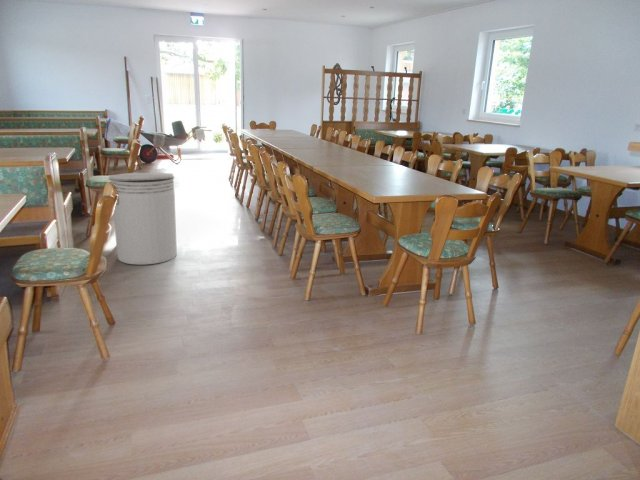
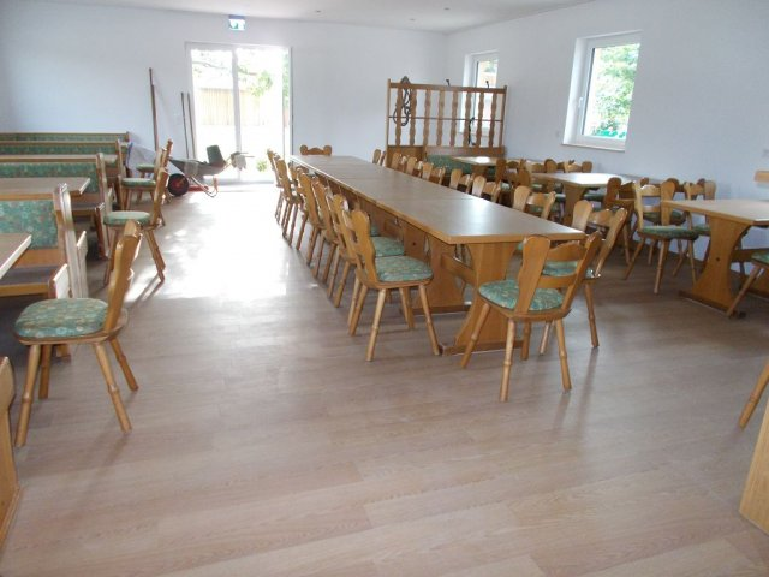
- can (144, 214)
